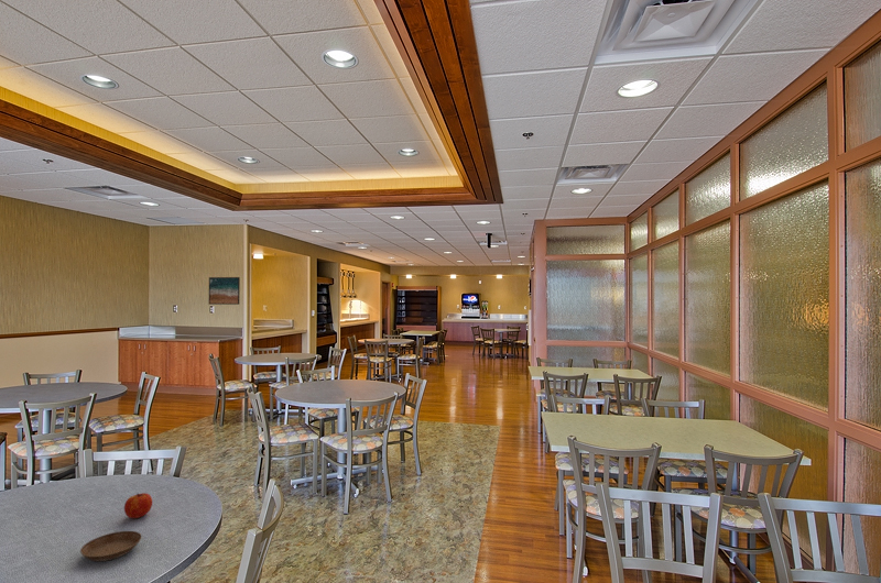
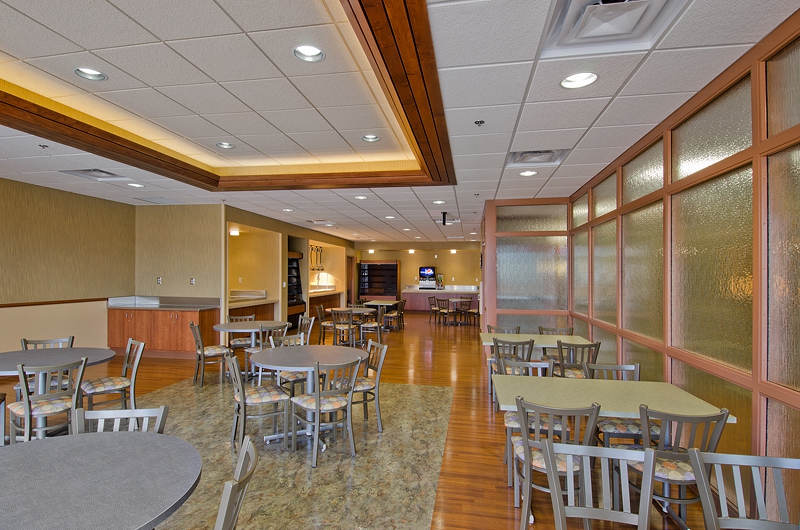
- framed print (224, 290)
- fruit (138, 504)
- saucer (111, 547)
